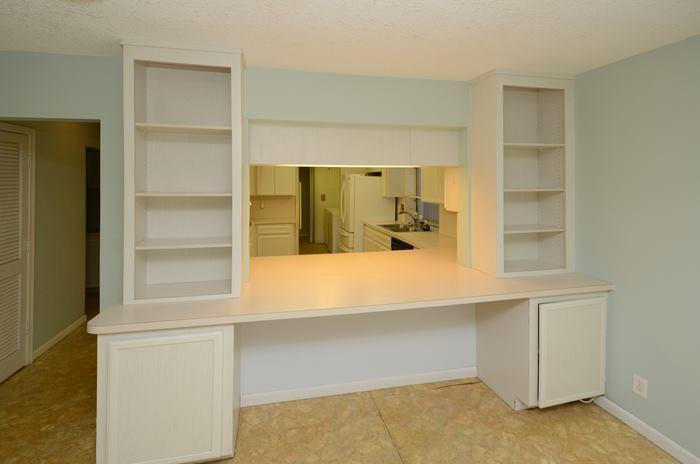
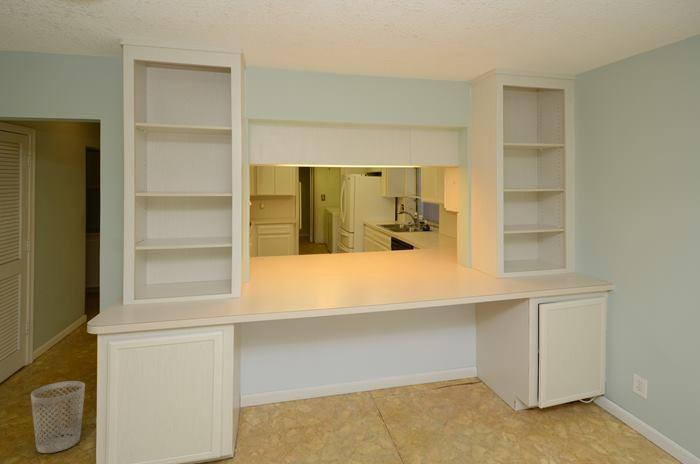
+ wastebasket (58, 416)
